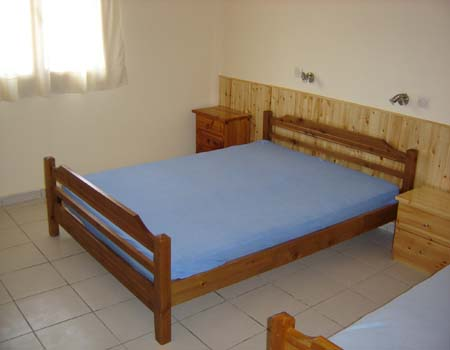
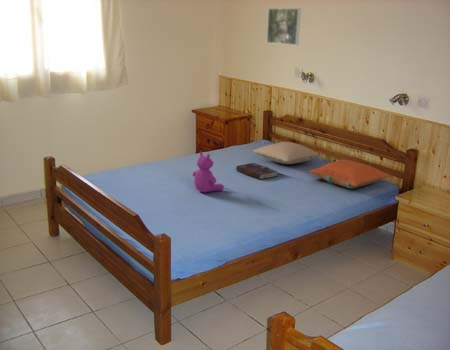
+ pillow (286, 153)
+ book (256, 170)
+ stuffed bear (208, 171)
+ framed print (283, 26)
+ pillow (349, 173)
